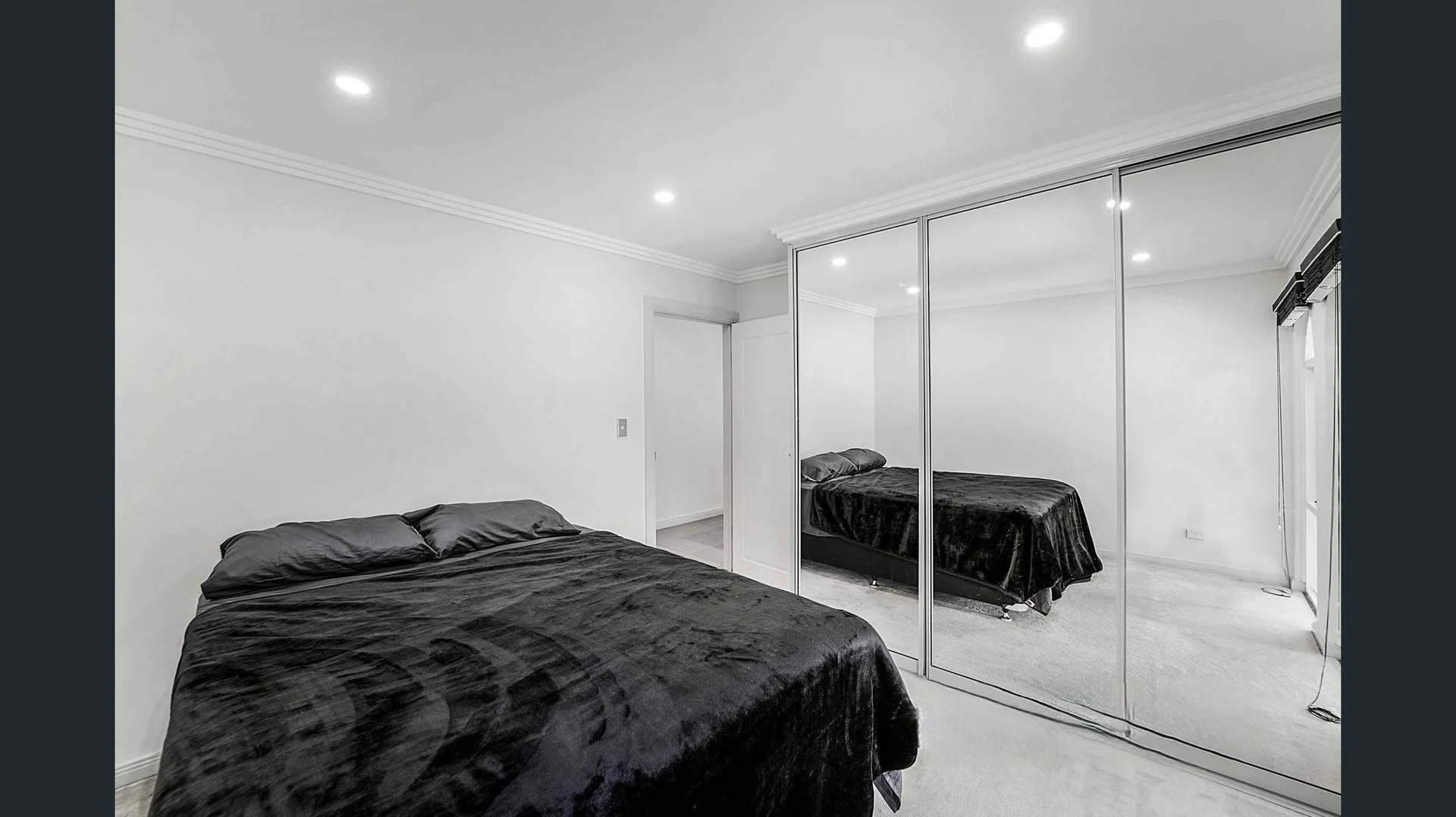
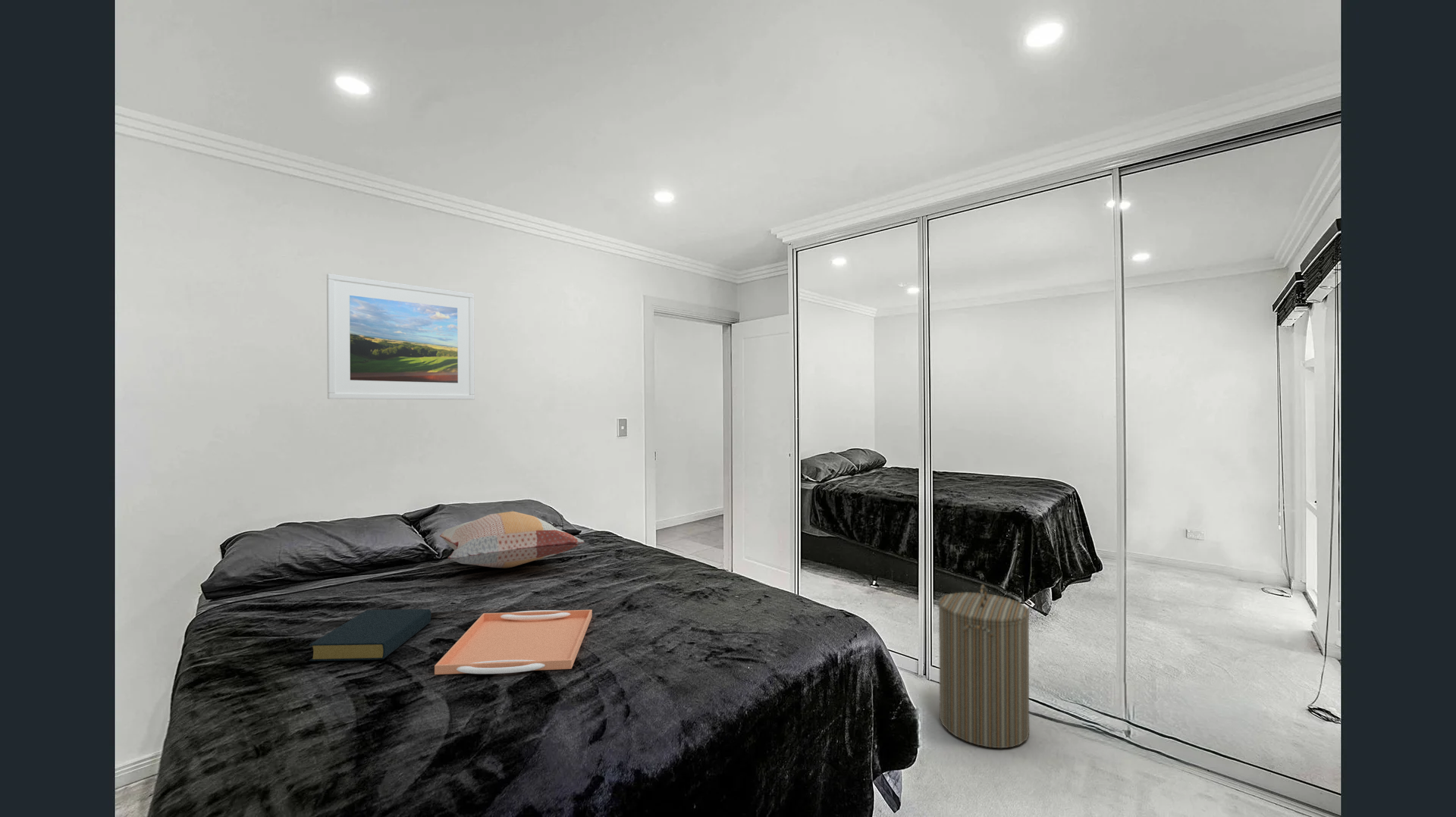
+ serving tray (522, 638)
+ decorative pillow (509, 538)
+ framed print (406, 342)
+ laundry hamper (983, 656)
+ hardback book (375, 633)
